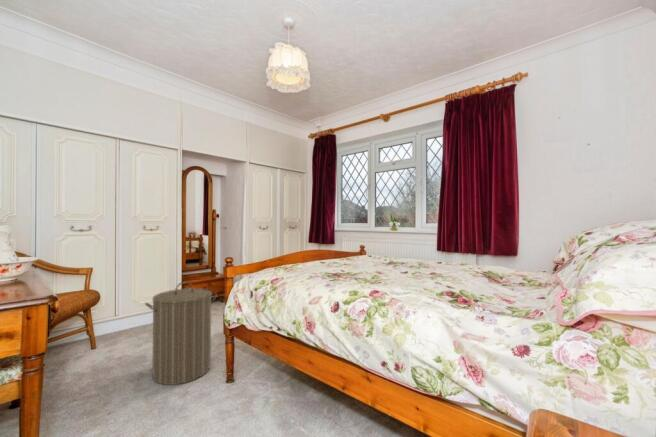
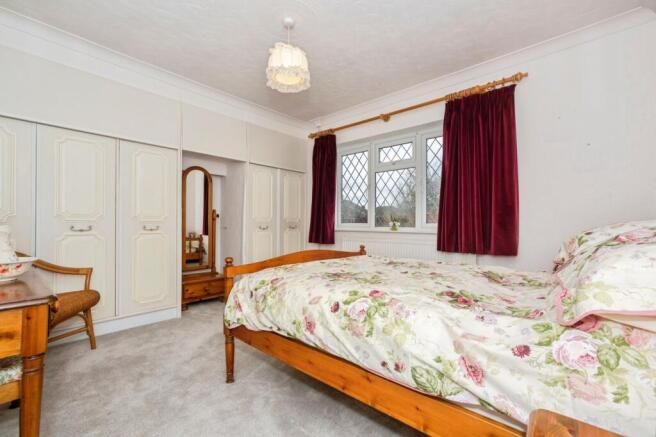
- laundry hamper (182, 326)
